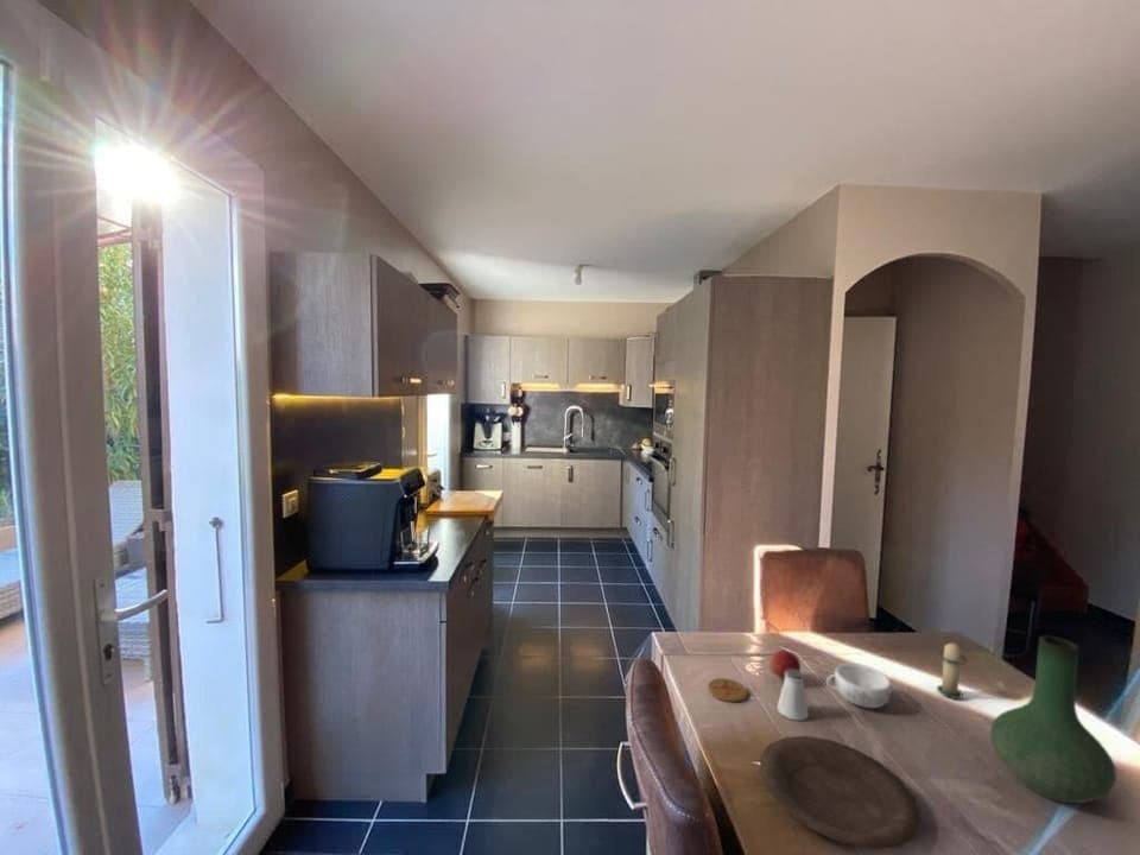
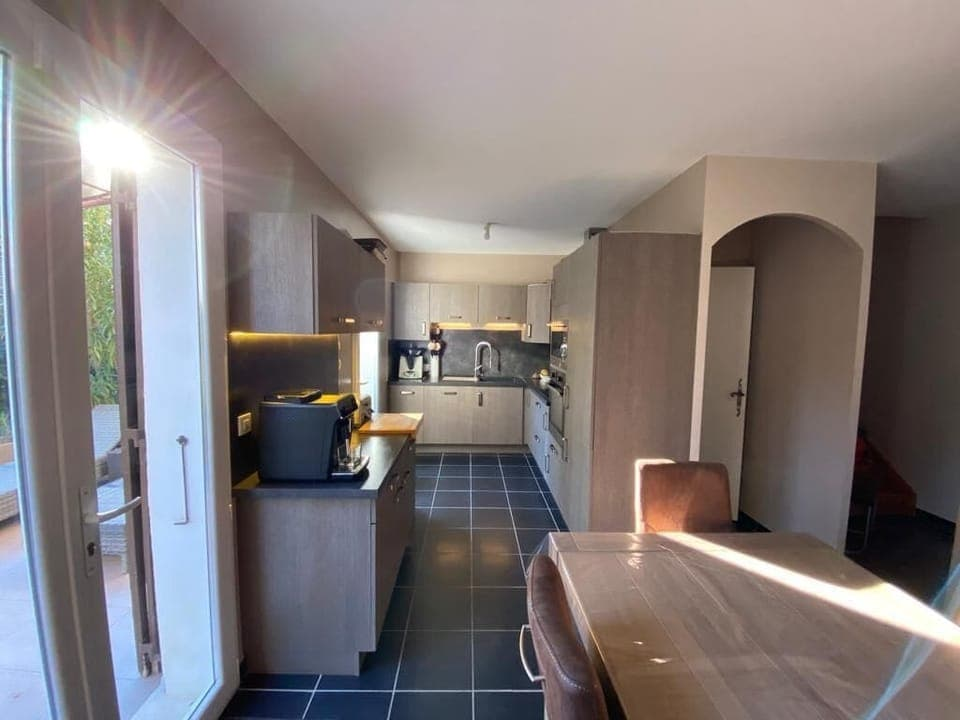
- candle (951, 666)
- apple (785, 665)
- saltshaker (793, 691)
- decorative bowl (857, 685)
- plate (834, 790)
- vase (1052, 714)
- coaster (727, 689)
